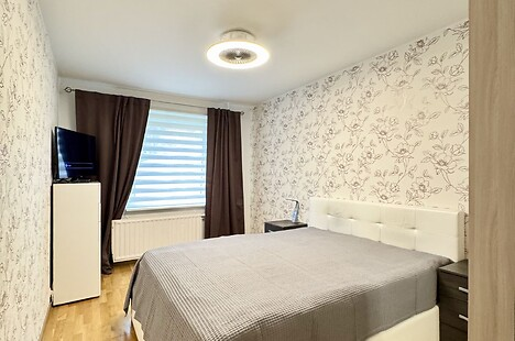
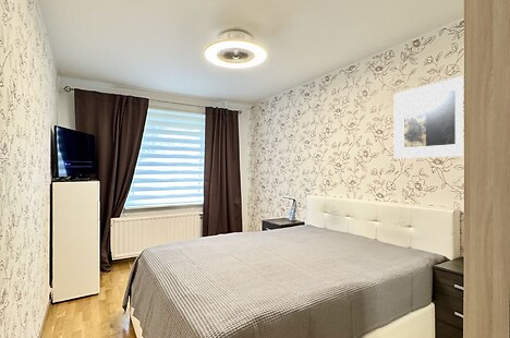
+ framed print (427, 121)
